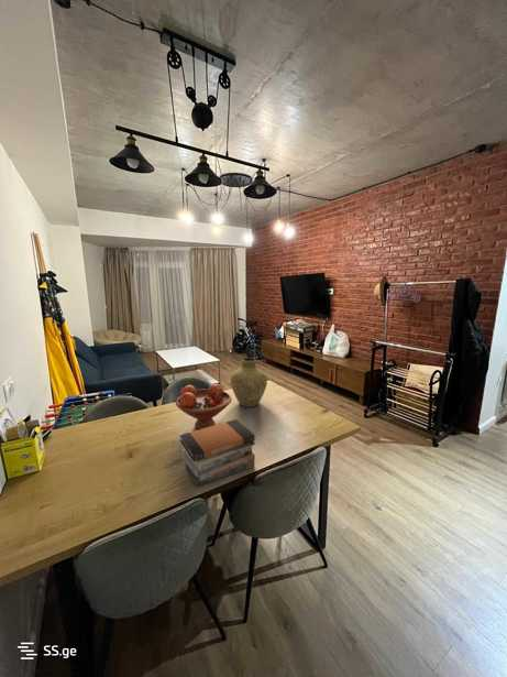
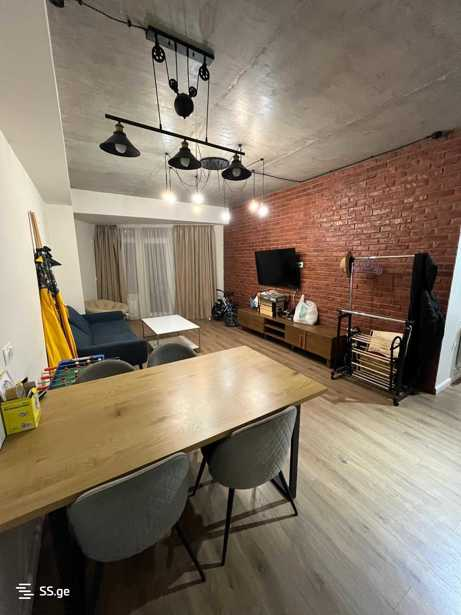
- book stack (218, 450)
- vase (249, 381)
- fruit bowl (203, 406)
